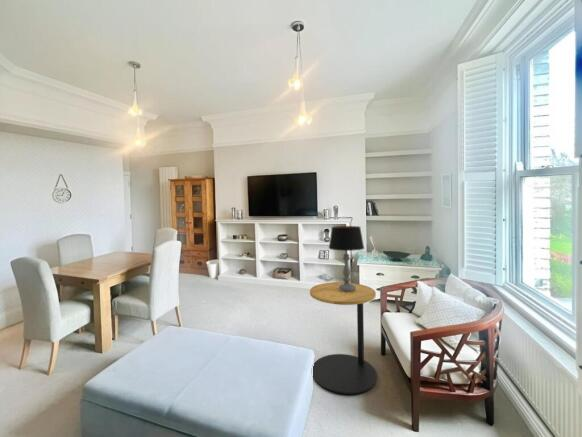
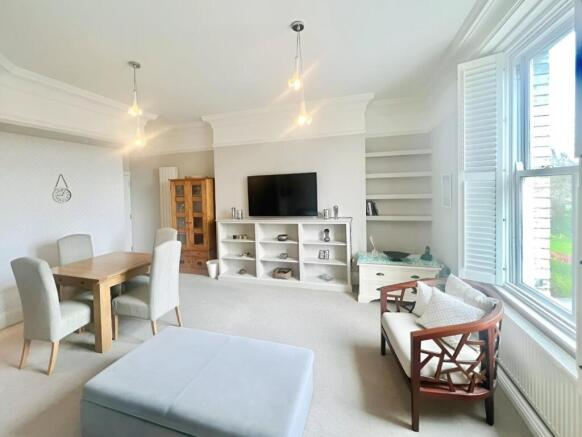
- side table (357, 329)
- table lamp (346, 257)
